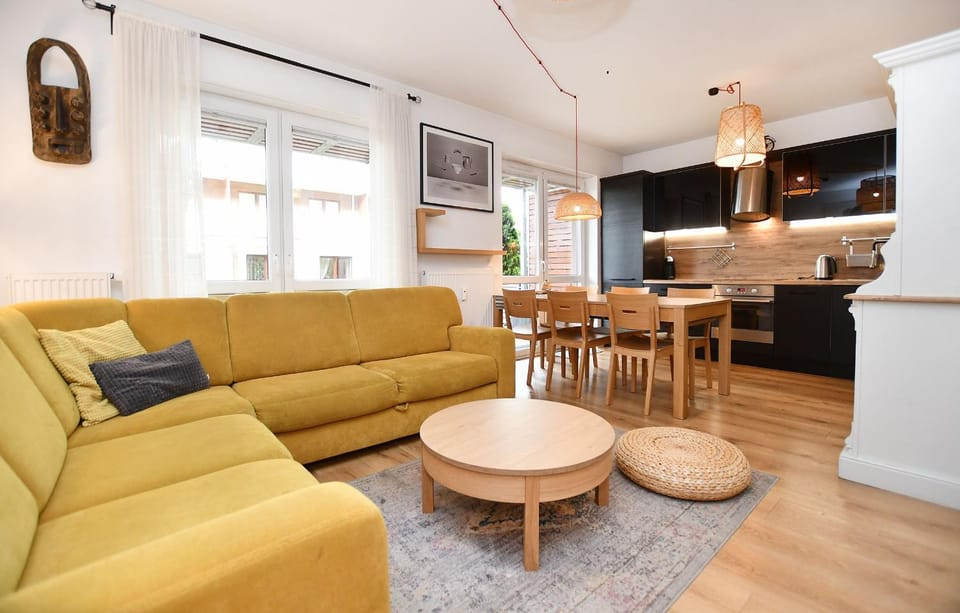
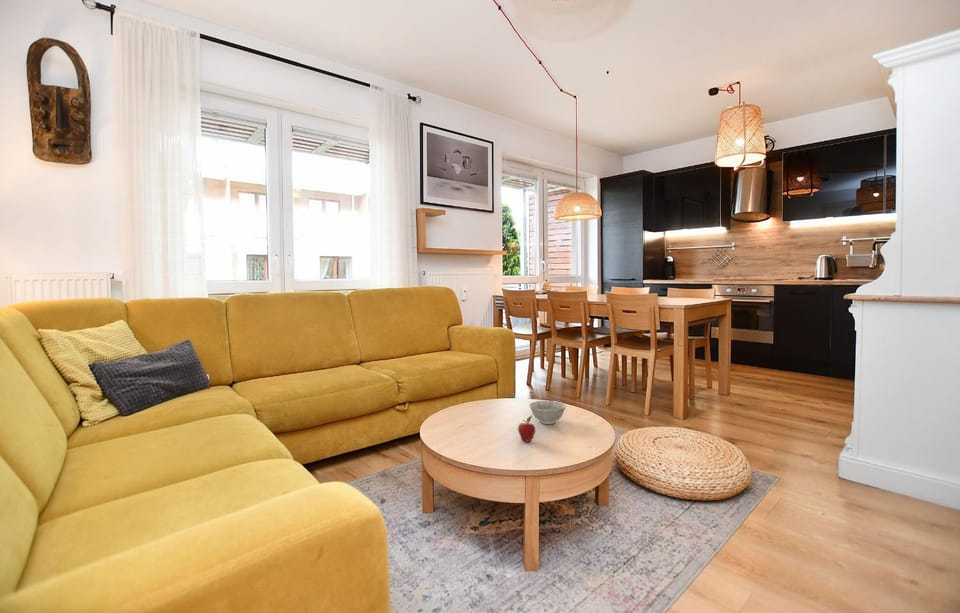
+ bowl (547, 413)
+ fruit (526, 428)
